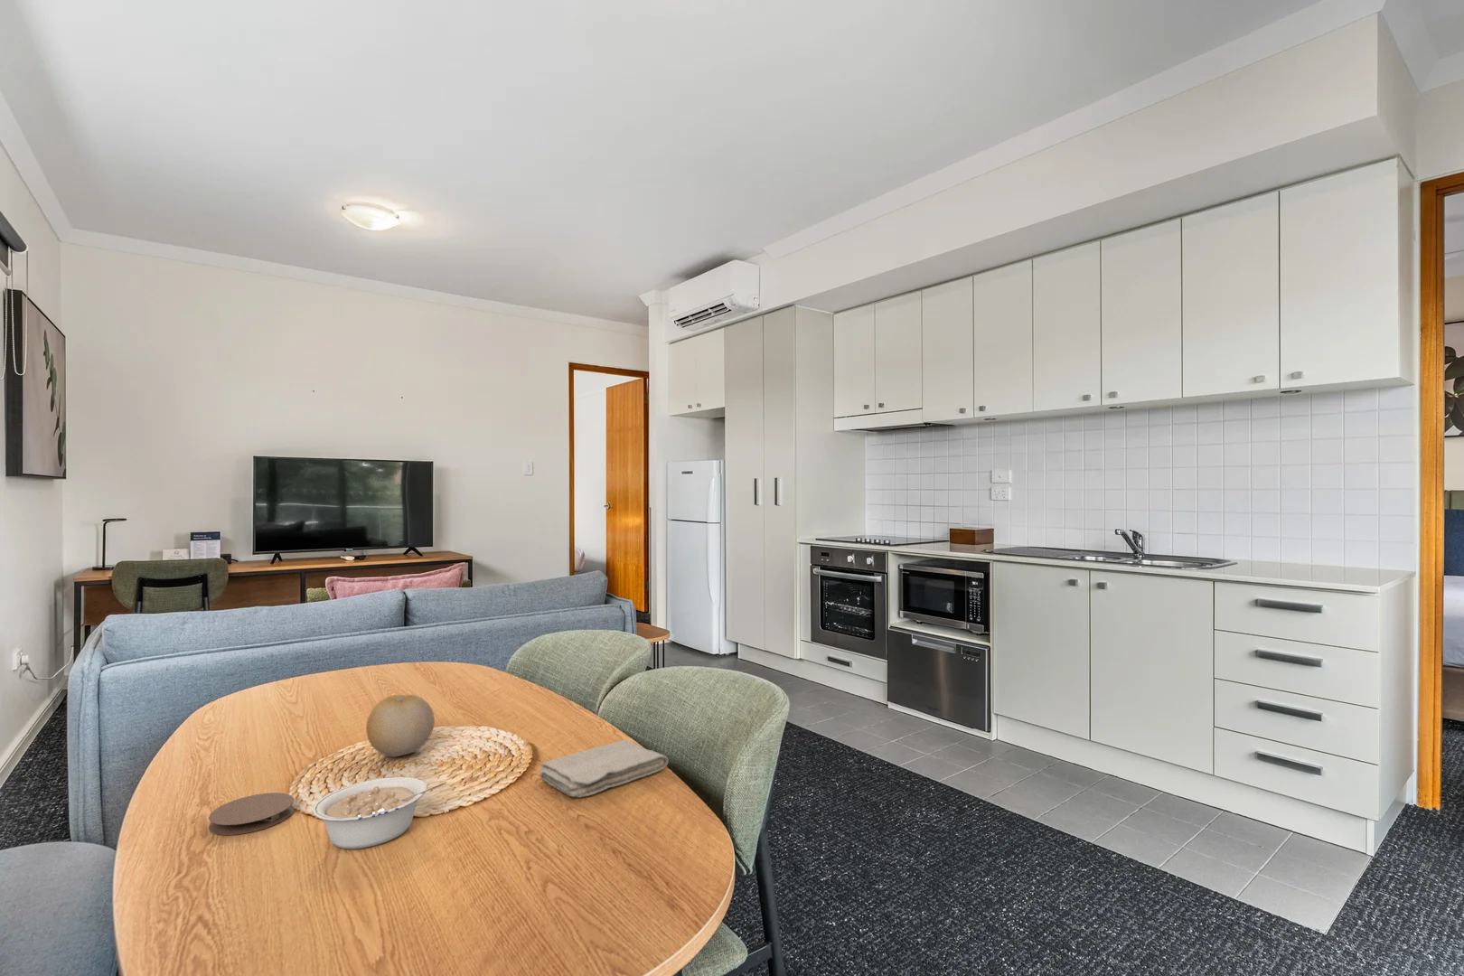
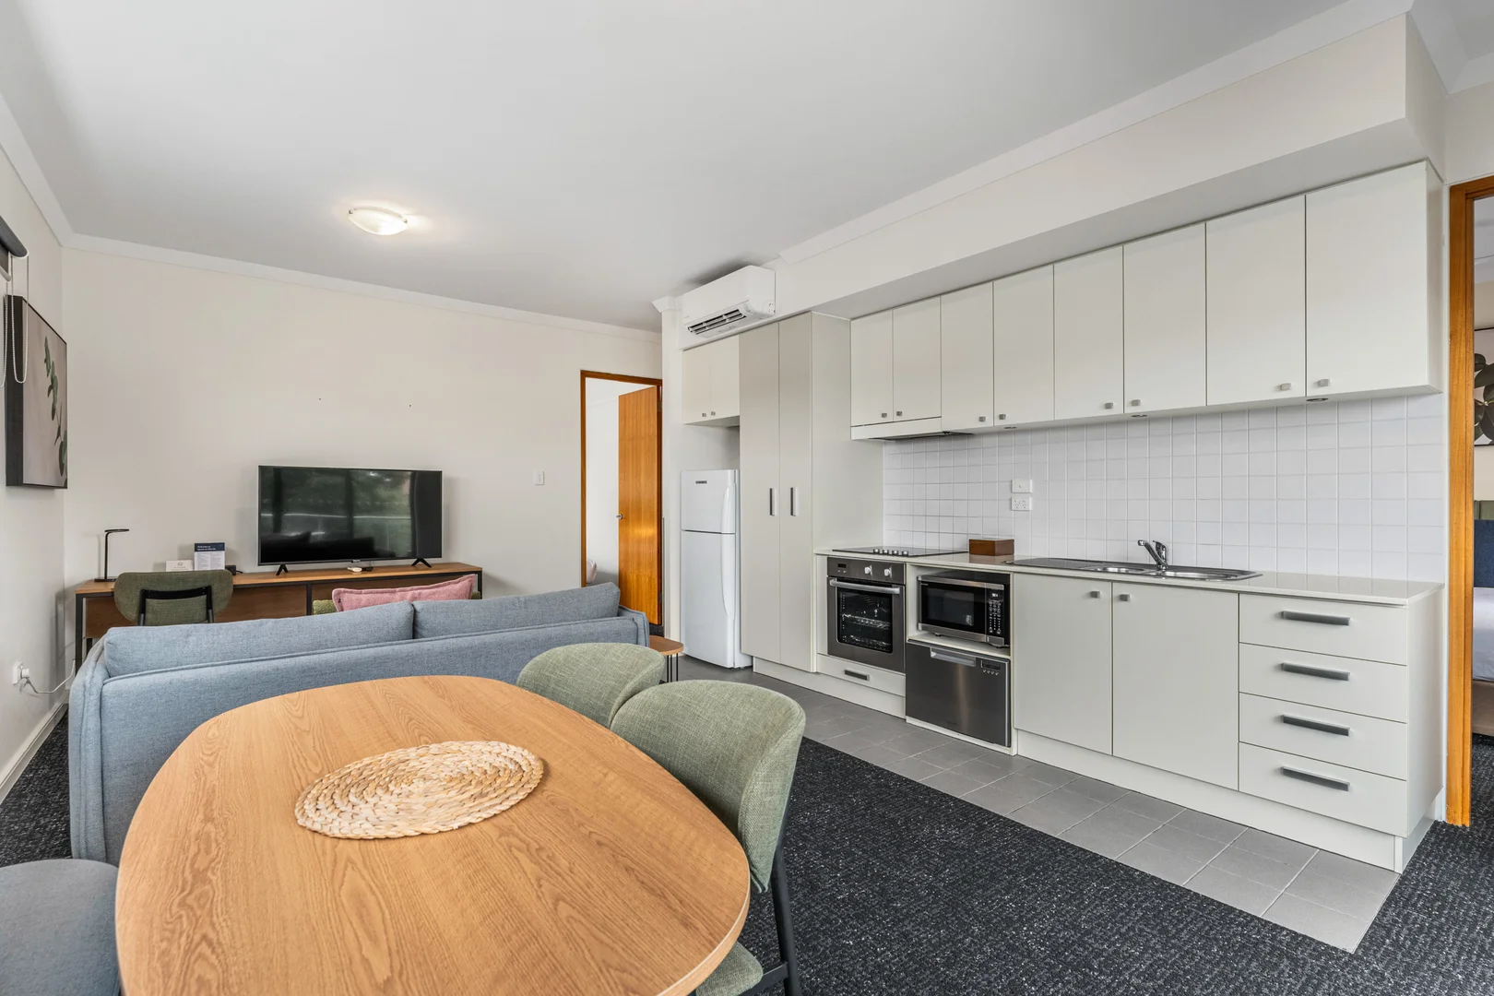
- washcloth (602, 765)
- fruit (401, 724)
- legume (376, 809)
- coaster (252, 813)
